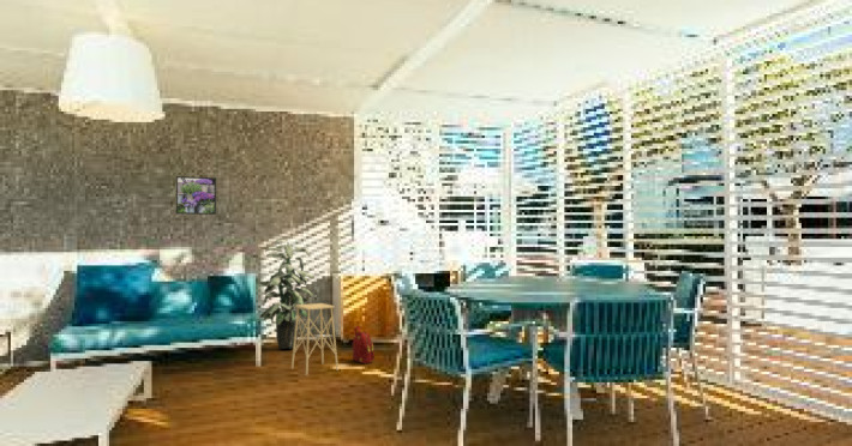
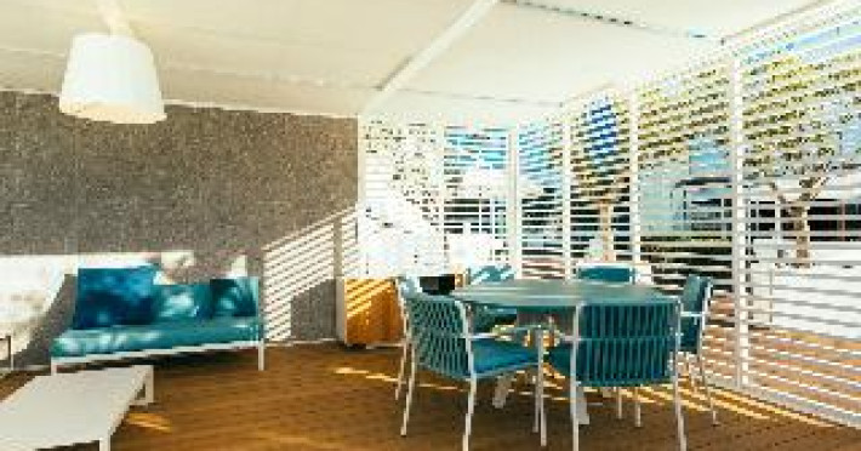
- backpack (362, 343)
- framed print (196, 195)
- indoor plant (284, 294)
- side table (314, 338)
